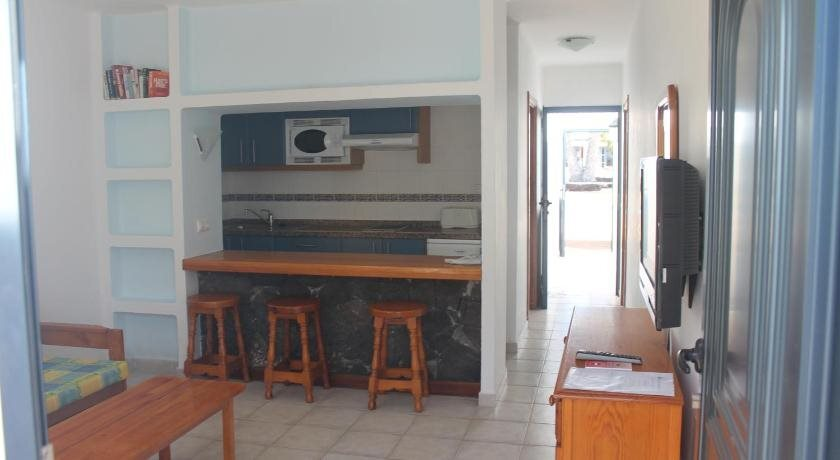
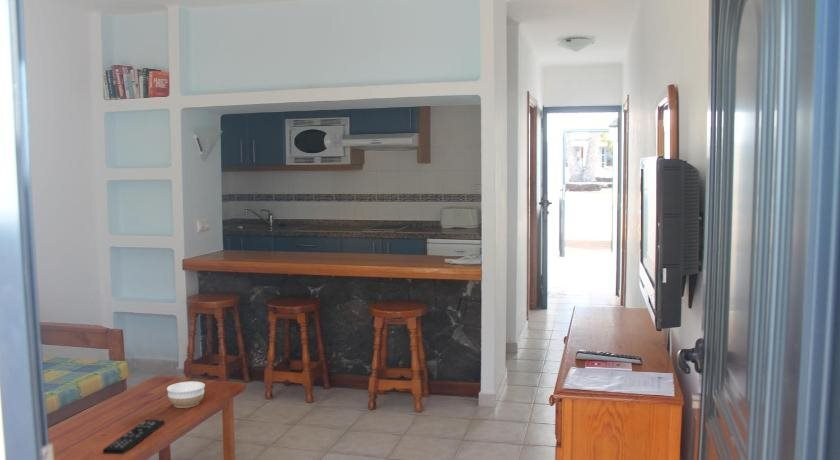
+ bowl (186, 395)
+ remote control (135, 435)
